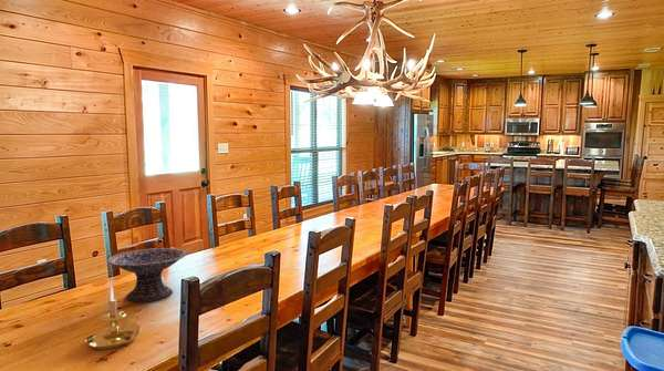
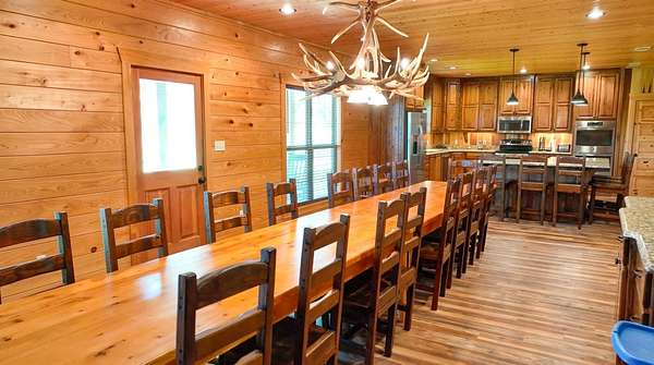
- decorative bowl (148, 275)
- candle holder (116, 311)
